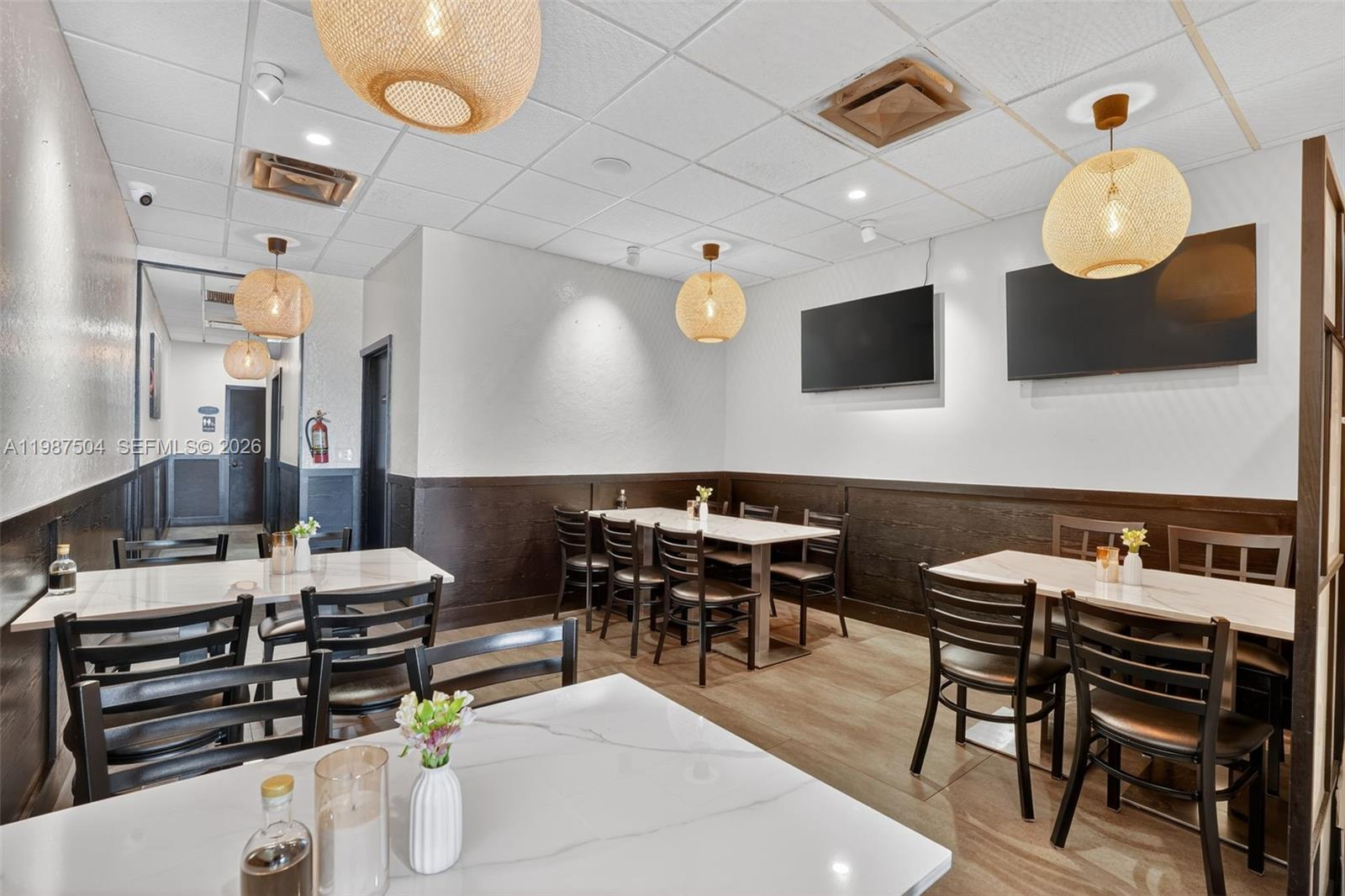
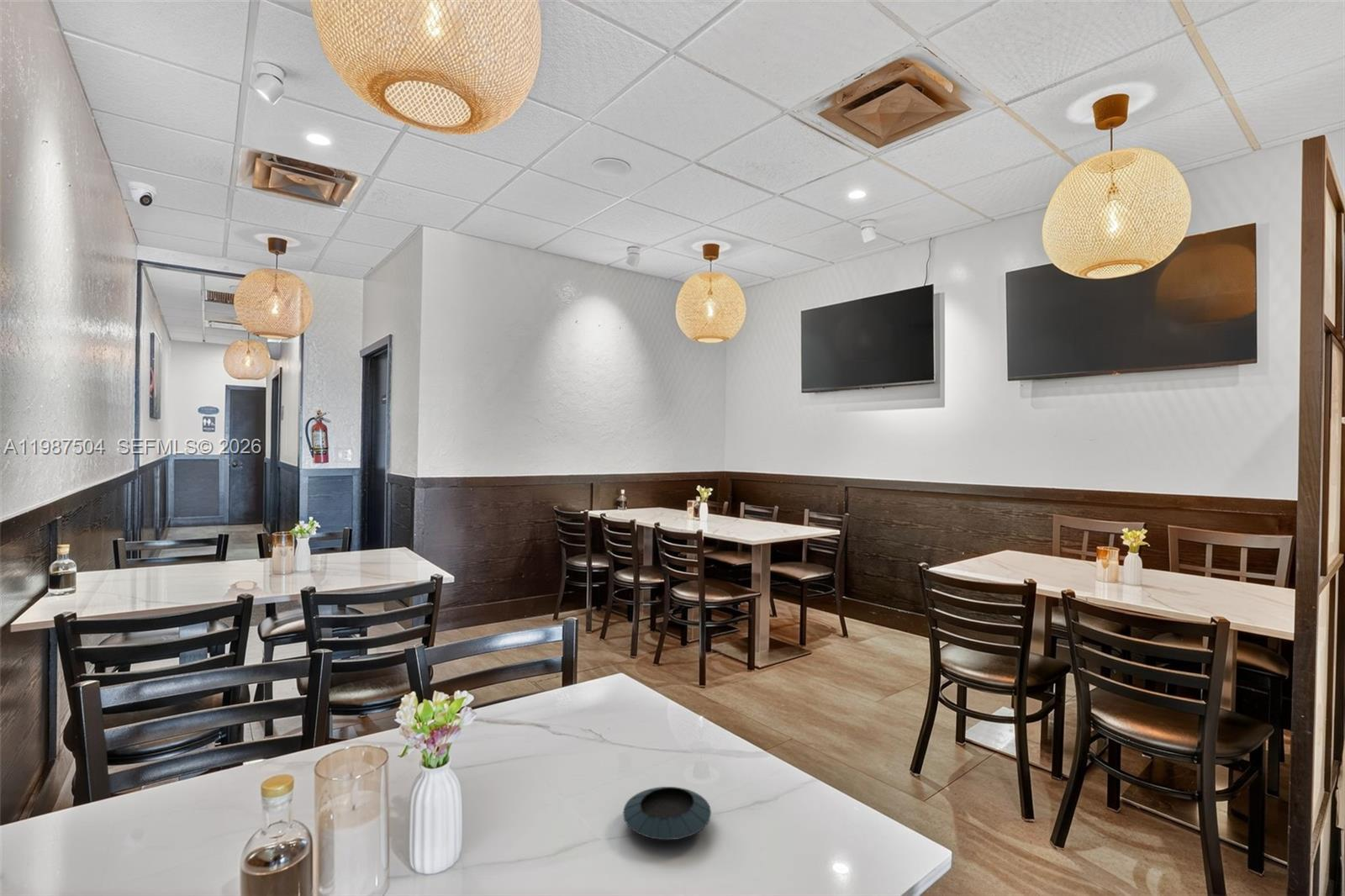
+ saucer (667, 809)
